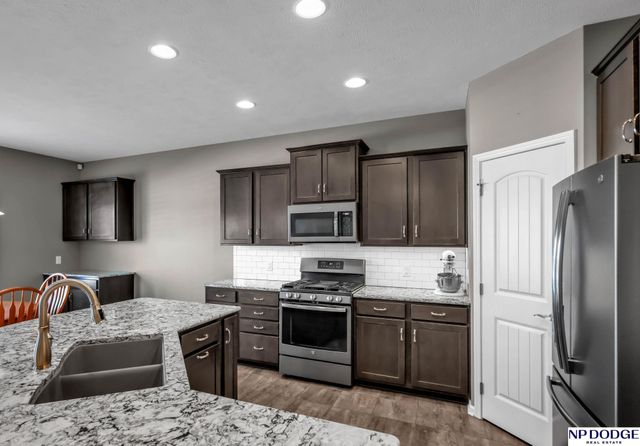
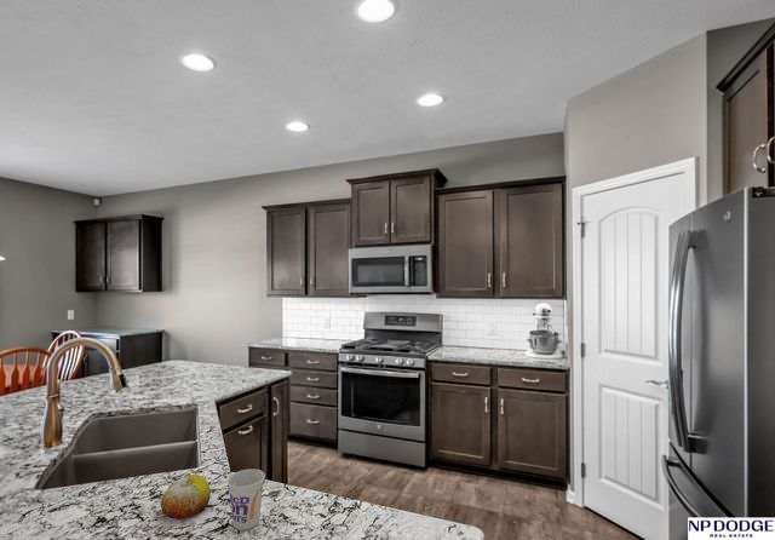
+ fruit (185, 494)
+ cup (246, 499)
